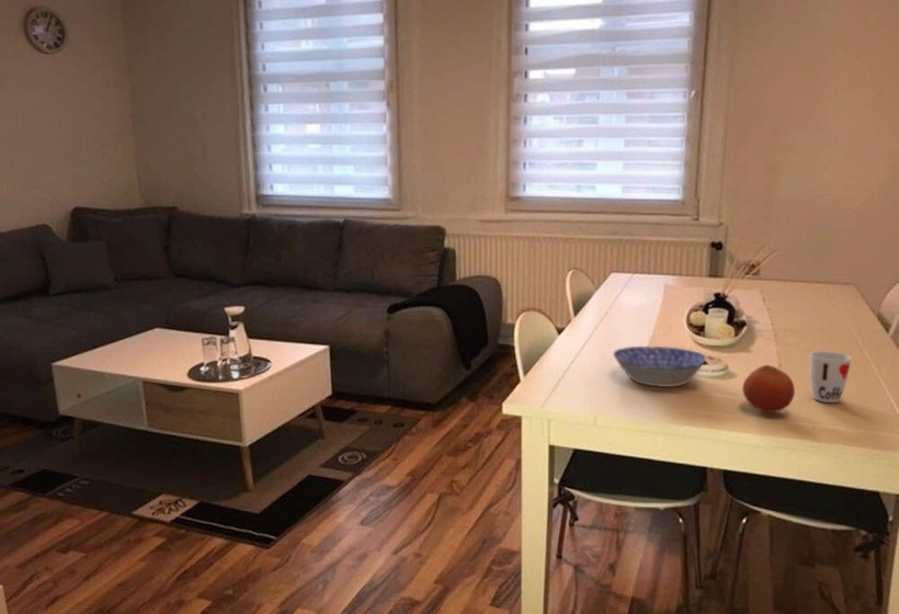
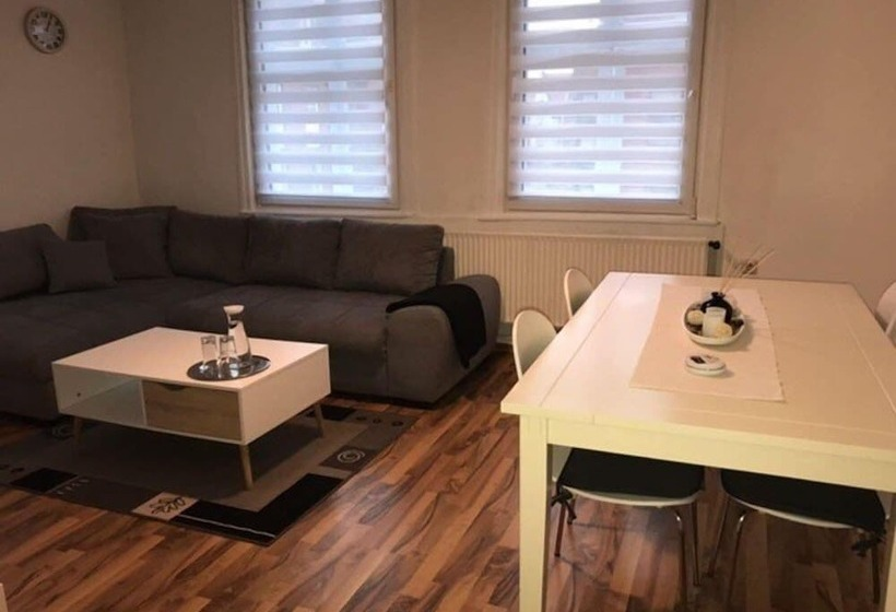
- cup (828, 377)
- fruit (769, 388)
- bowl (658, 366)
